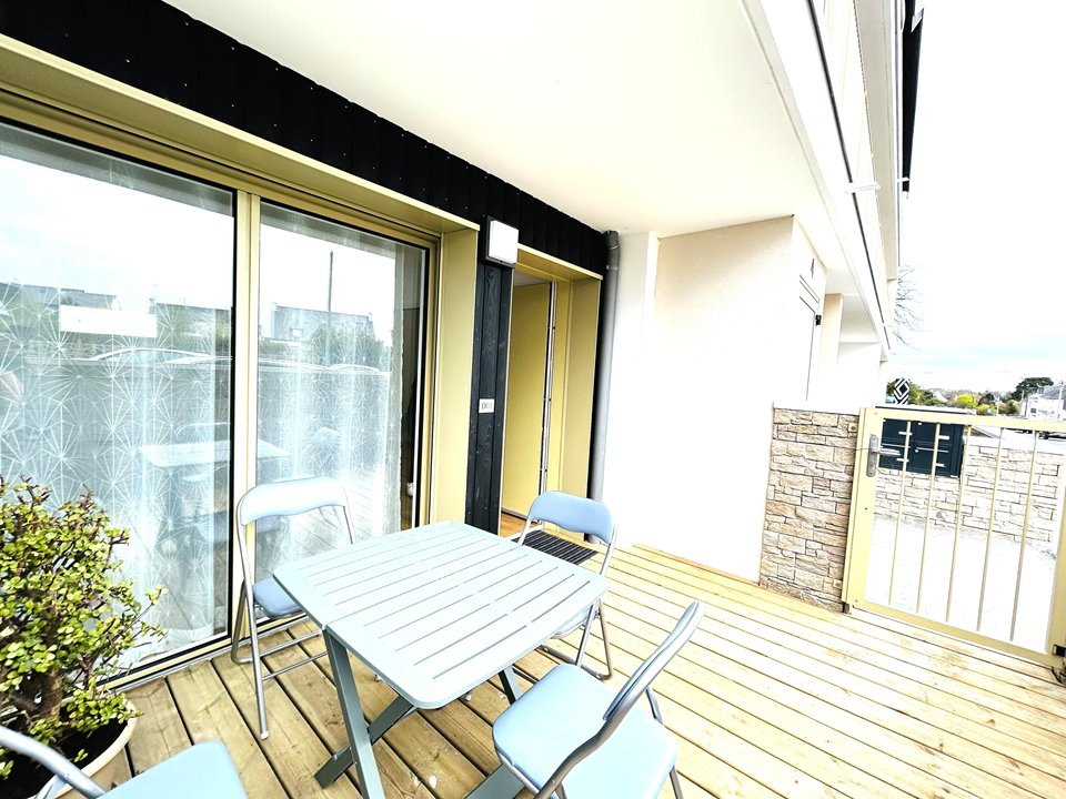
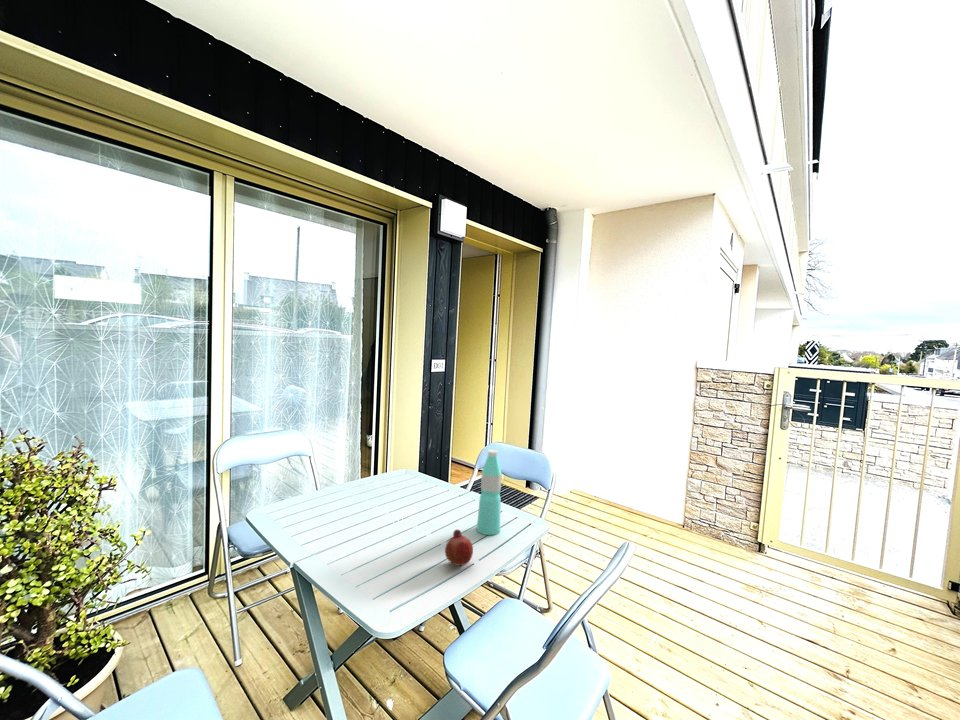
+ water bottle (490, 490)
+ fruit (459, 548)
